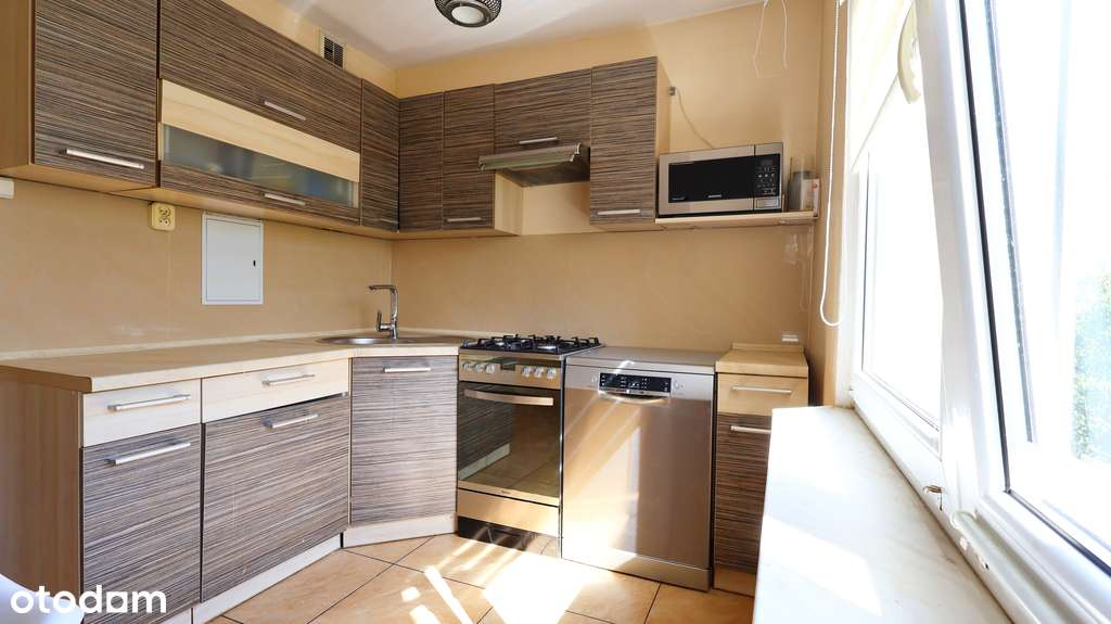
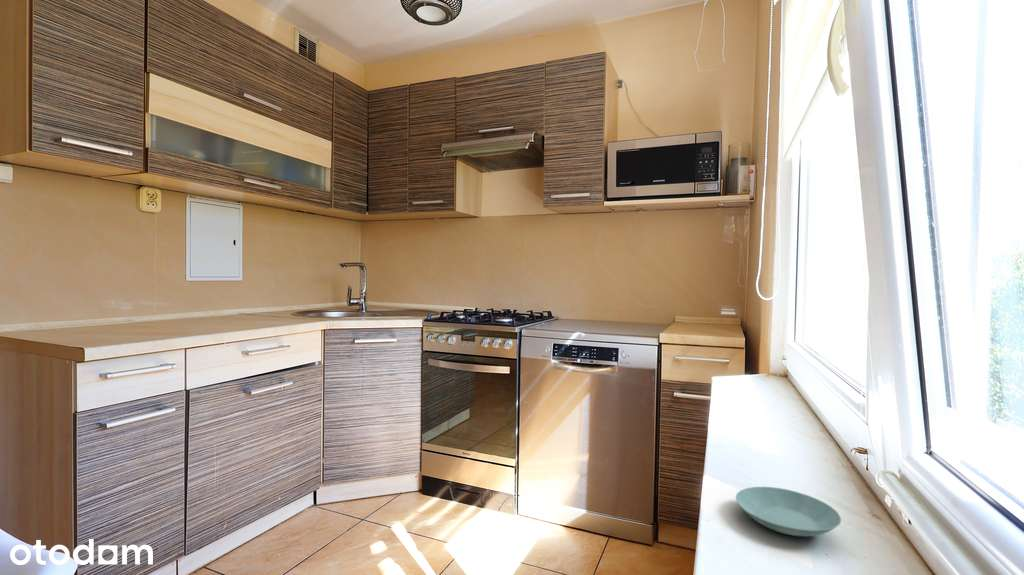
+ saucer (785, 514)
